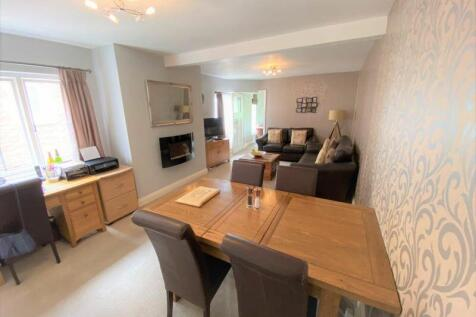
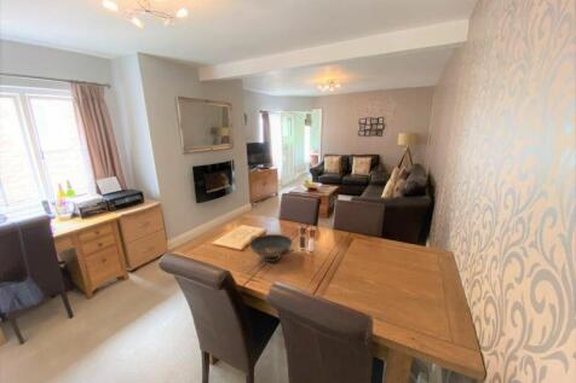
+ decorative bowl (271, 249)
